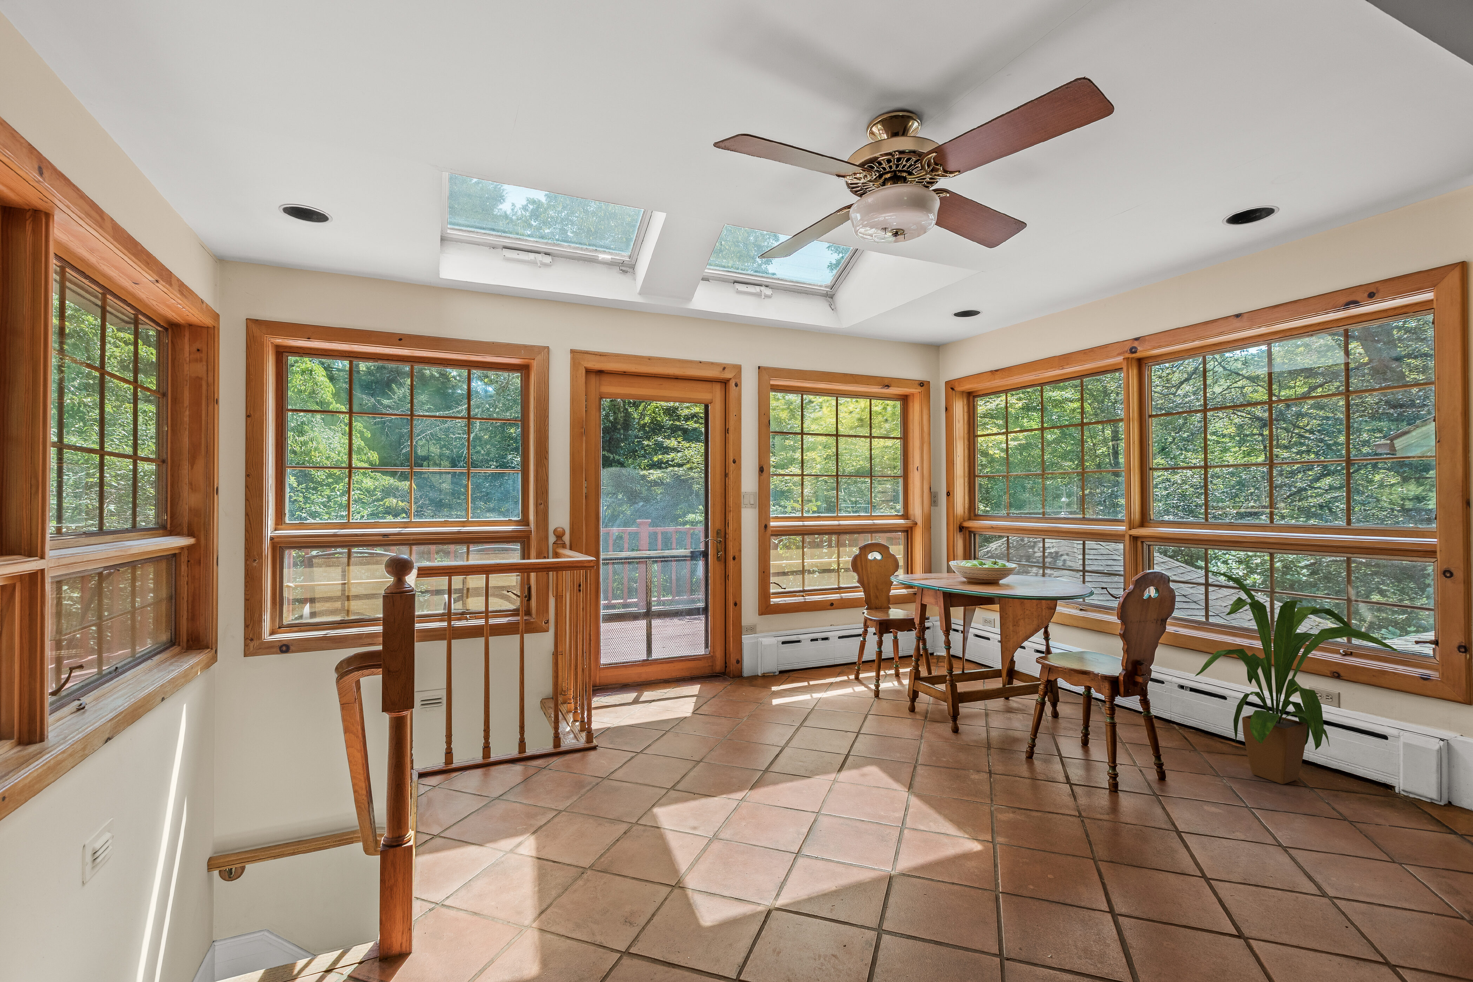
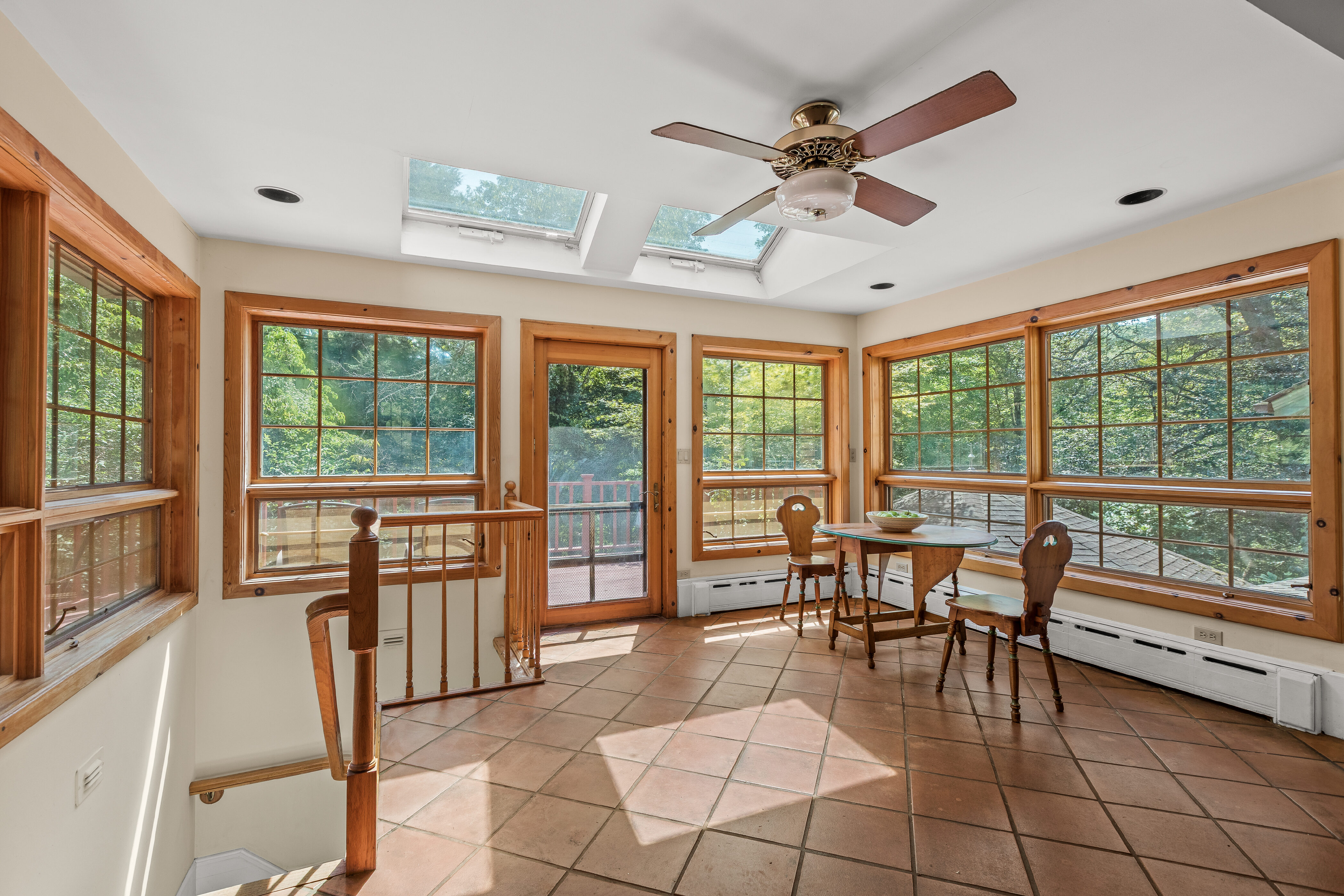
- house plant (1293, 681)
